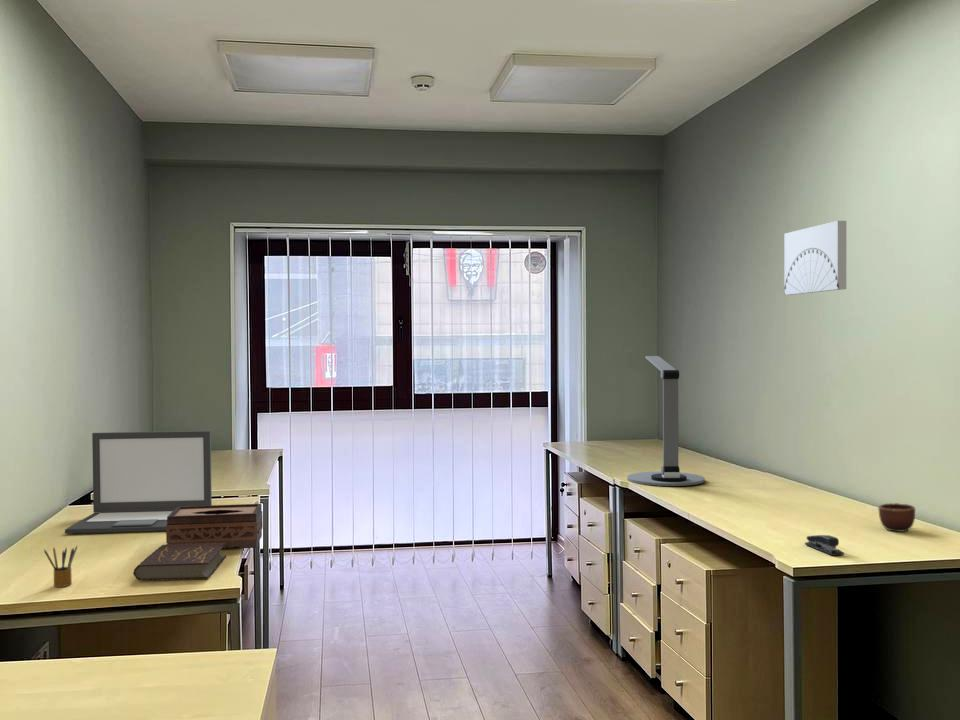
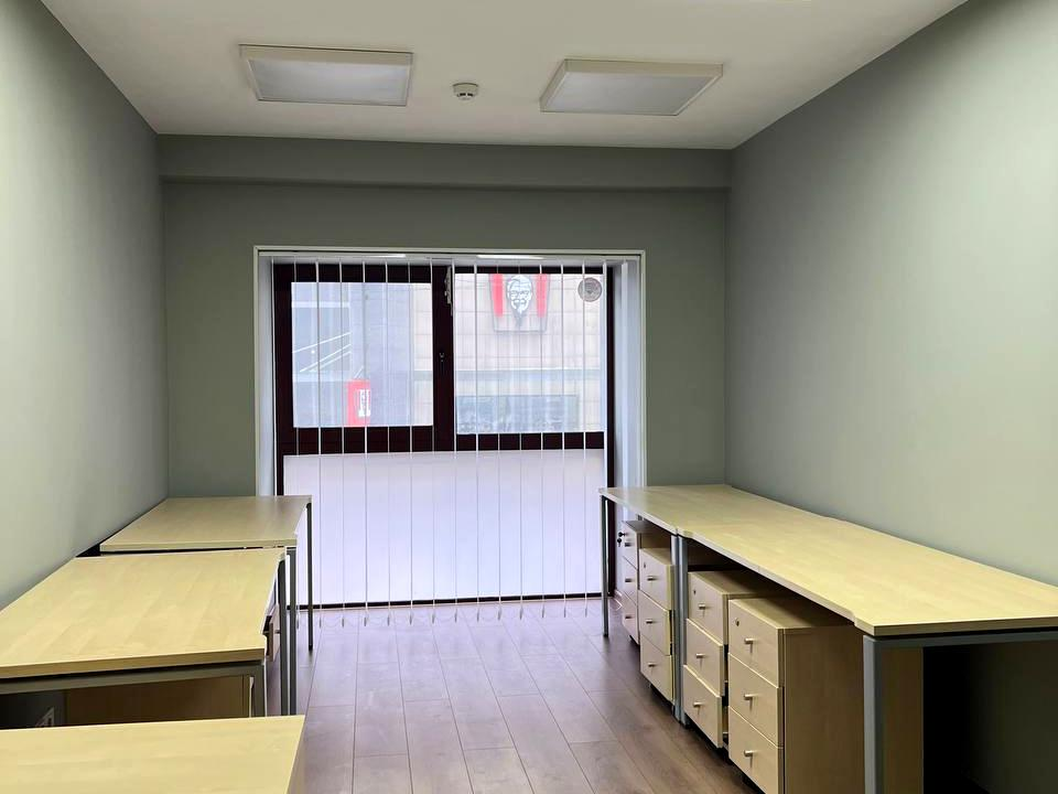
- wall art (813, 259)
- tissue box (216, 526)
- book (182, 560)
- laptop (141, 479)
- stapler (823, 542)
- pencil box (62, 565)
- mug (894, 516)
- desk lamp (663, 417)
